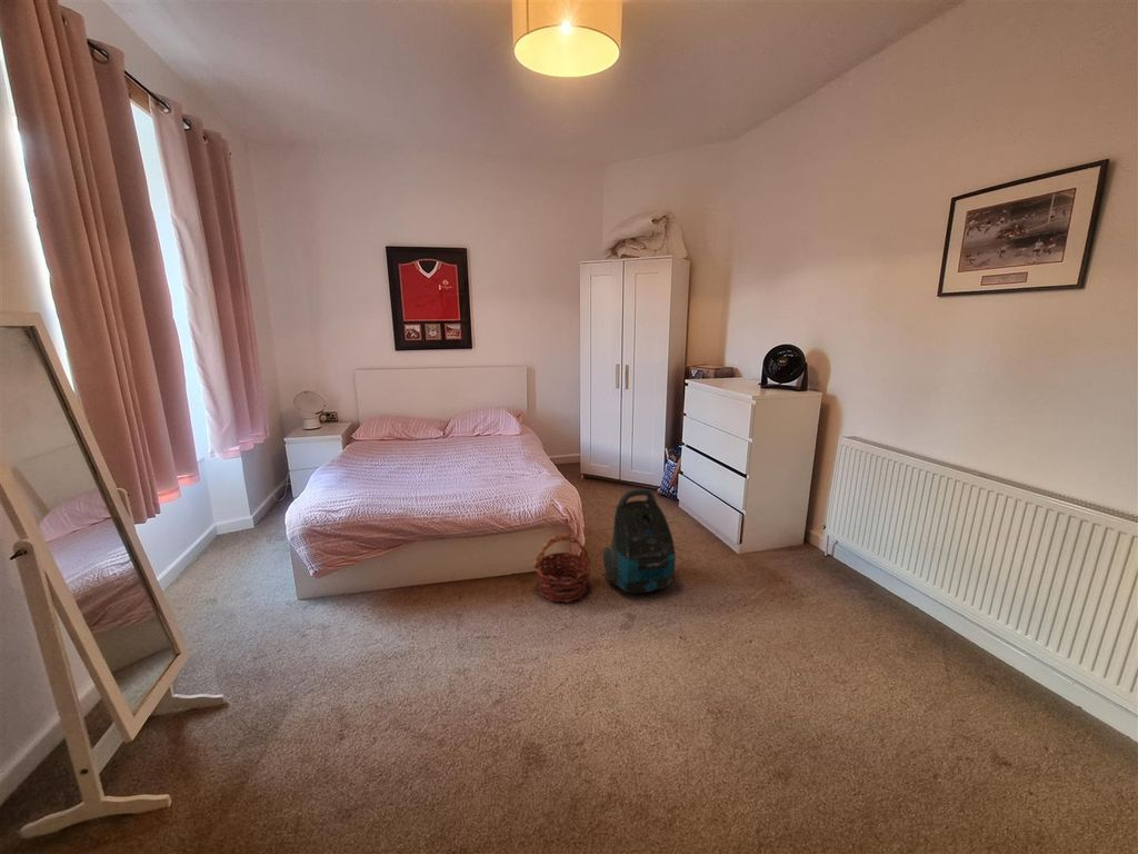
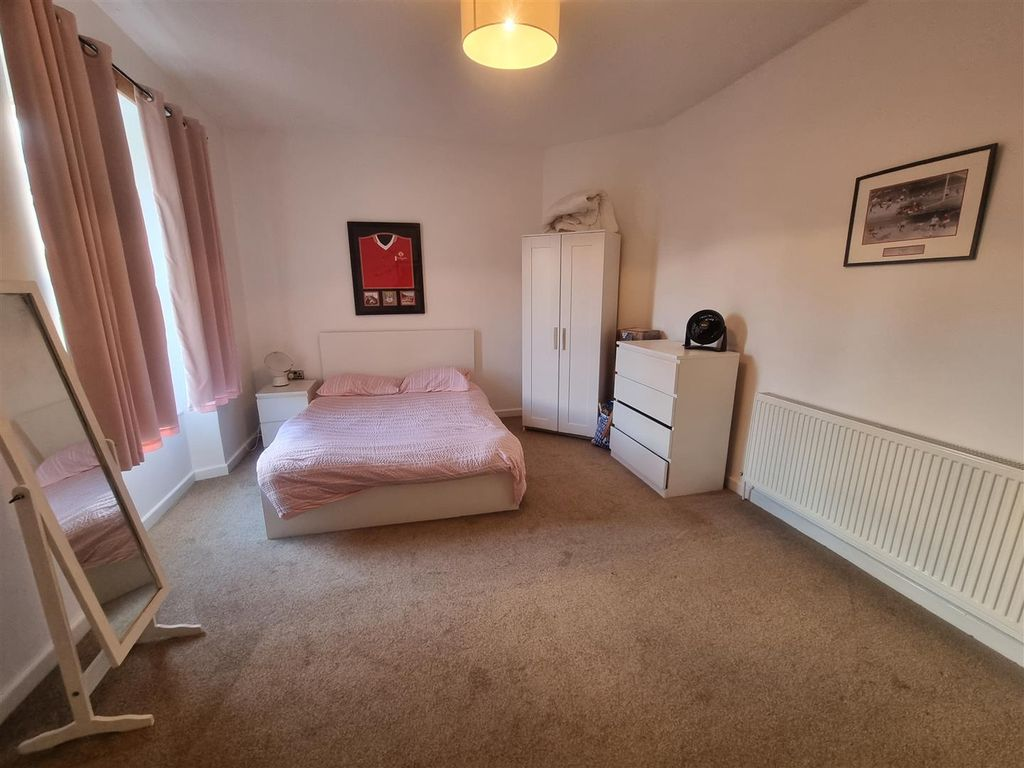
- vacuum cleaner (640, 539)
- basket (562, 563)
